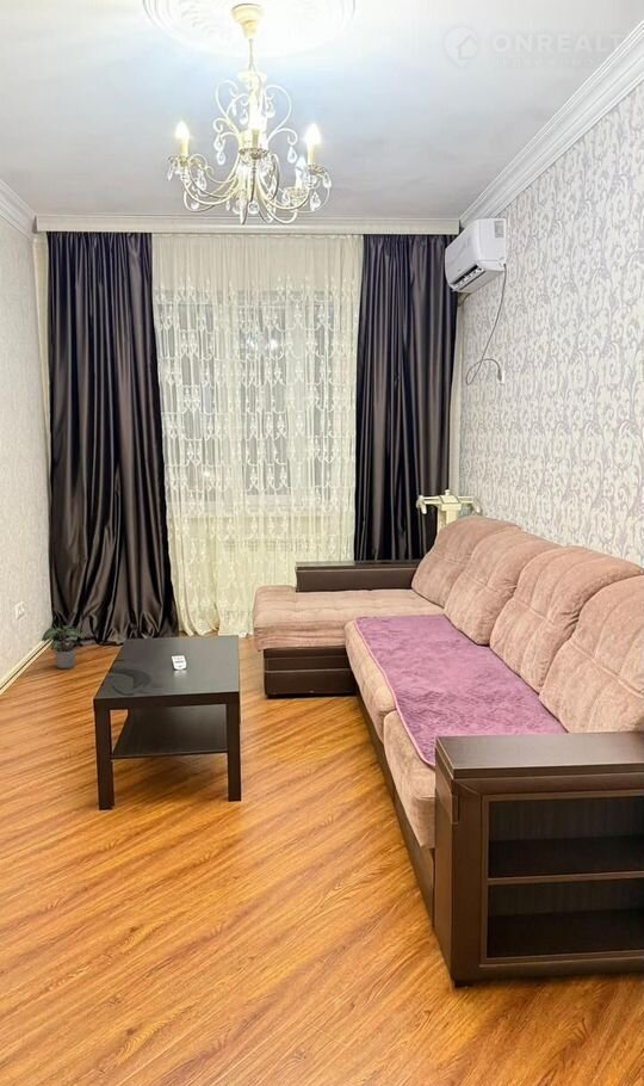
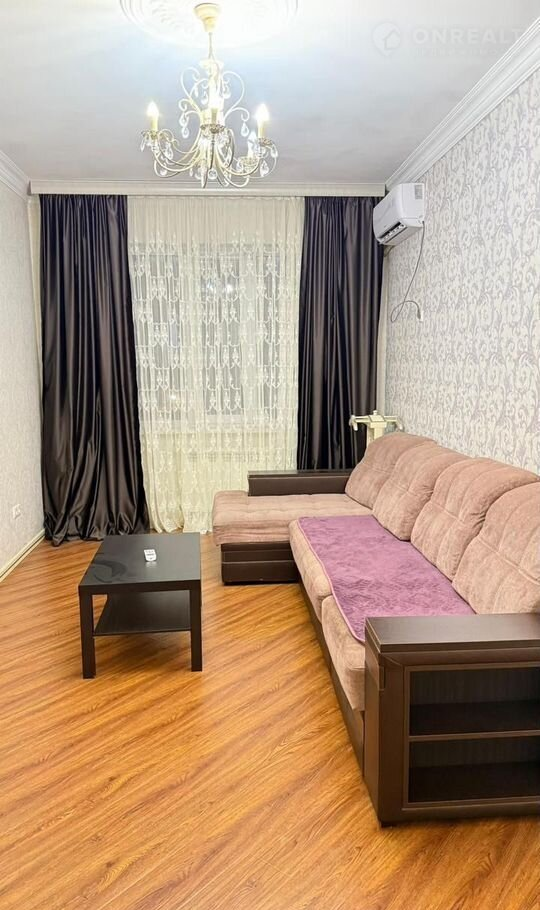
- potted plant (63, 647)
